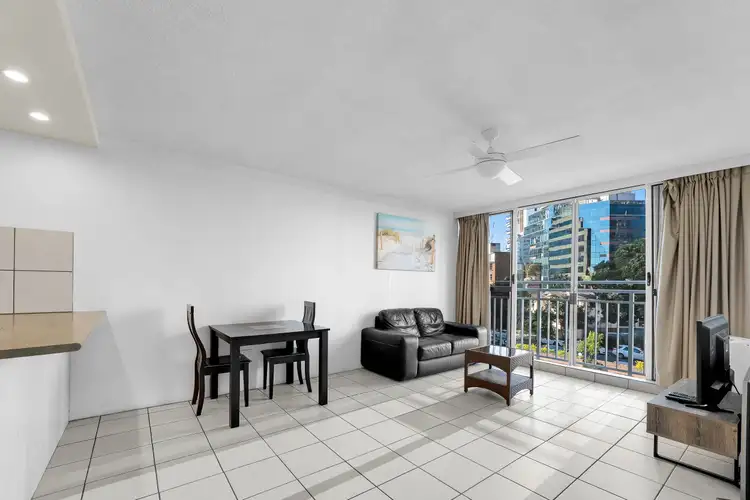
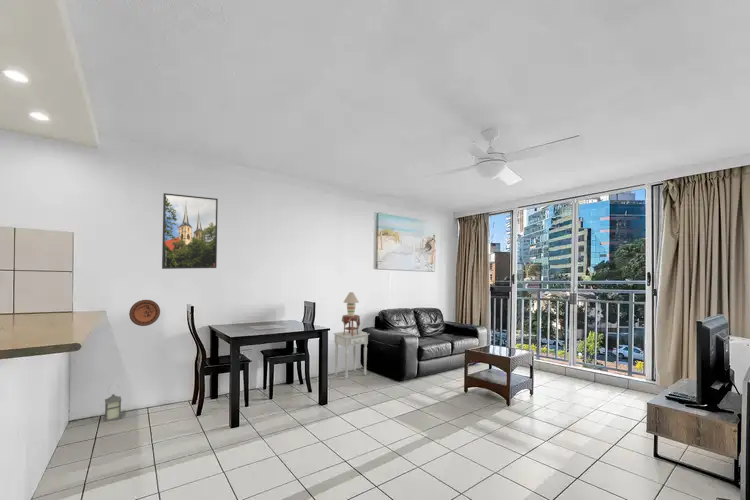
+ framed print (191, 232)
+ decorative plate (145, 312)
+ nightstand (353, 354)
+ lantern (113, 400)
+ table lamp (354, 312)
